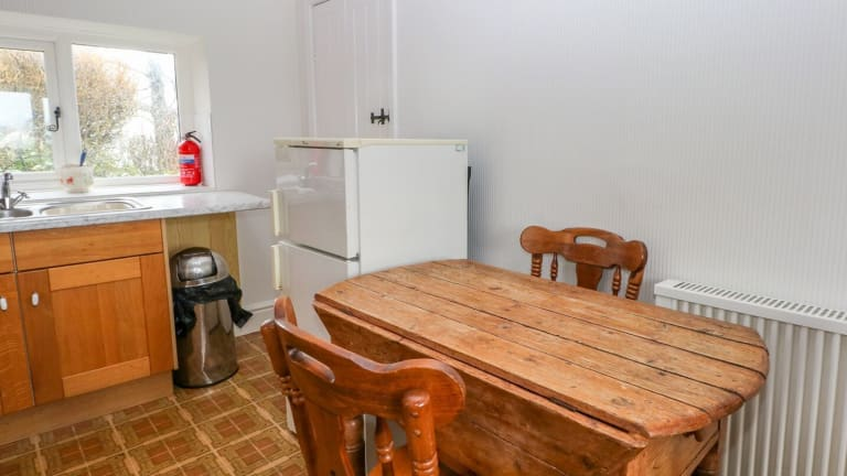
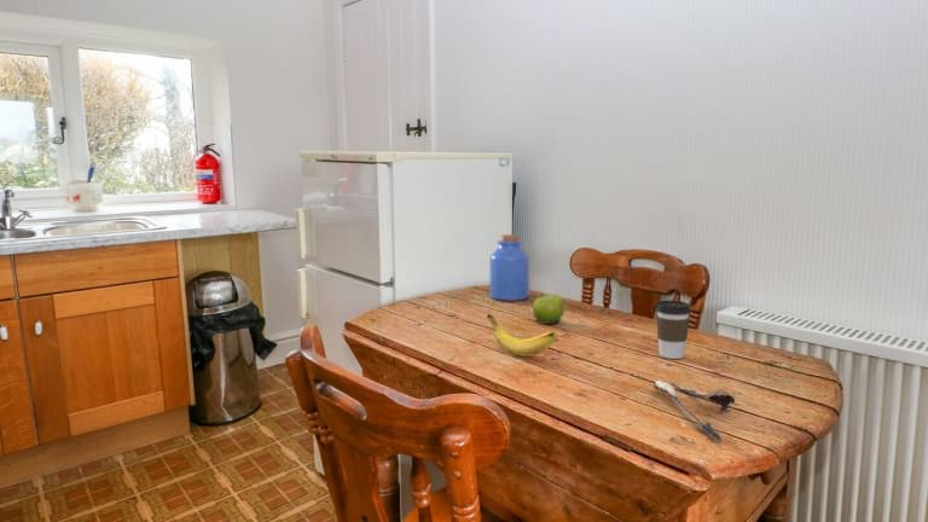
+ jar (509, 266)
+ banana (521, 338)
+ spoon (694, 394)
+ fruit (547, 308)
+ coffee cup (672, 329)
